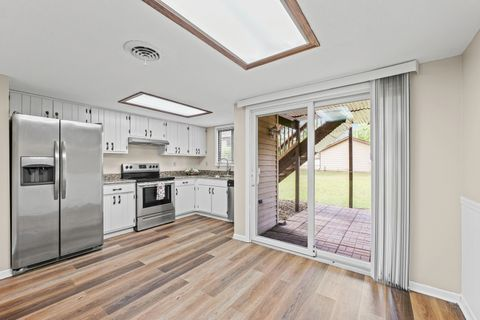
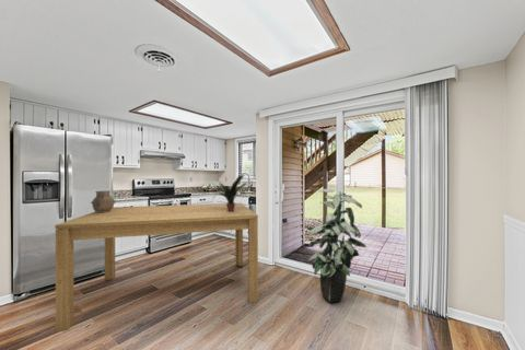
+ potted plant (231, 192)
+ dining table (174, 233)
+ ceramic pot (103, 200)
+ indoor plant (332, 243)
